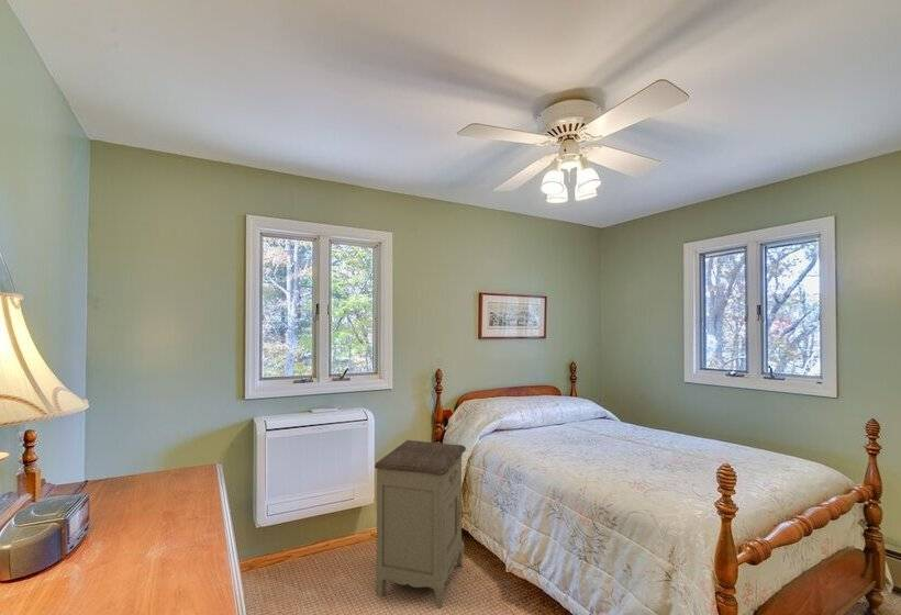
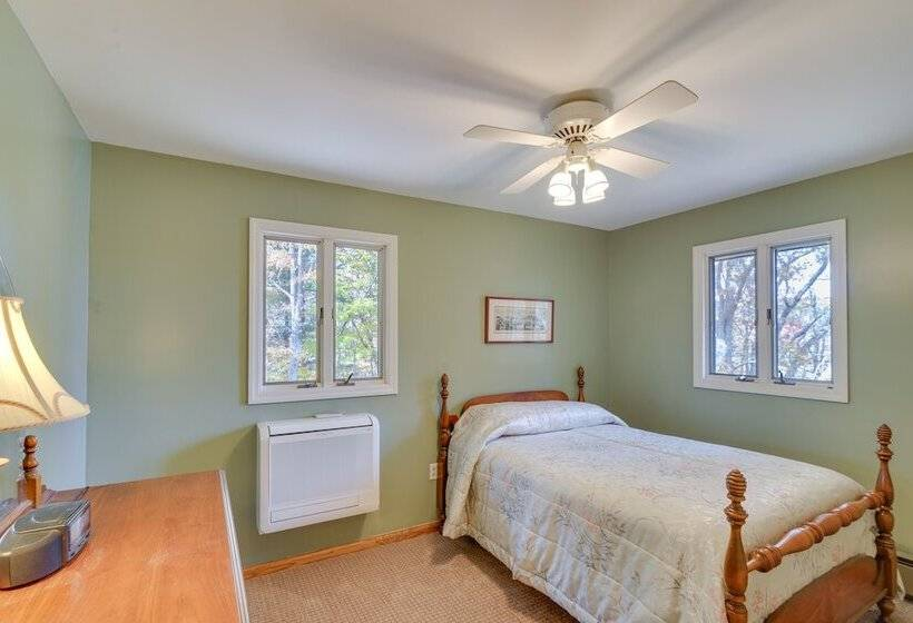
- nightstand (427, 516)
